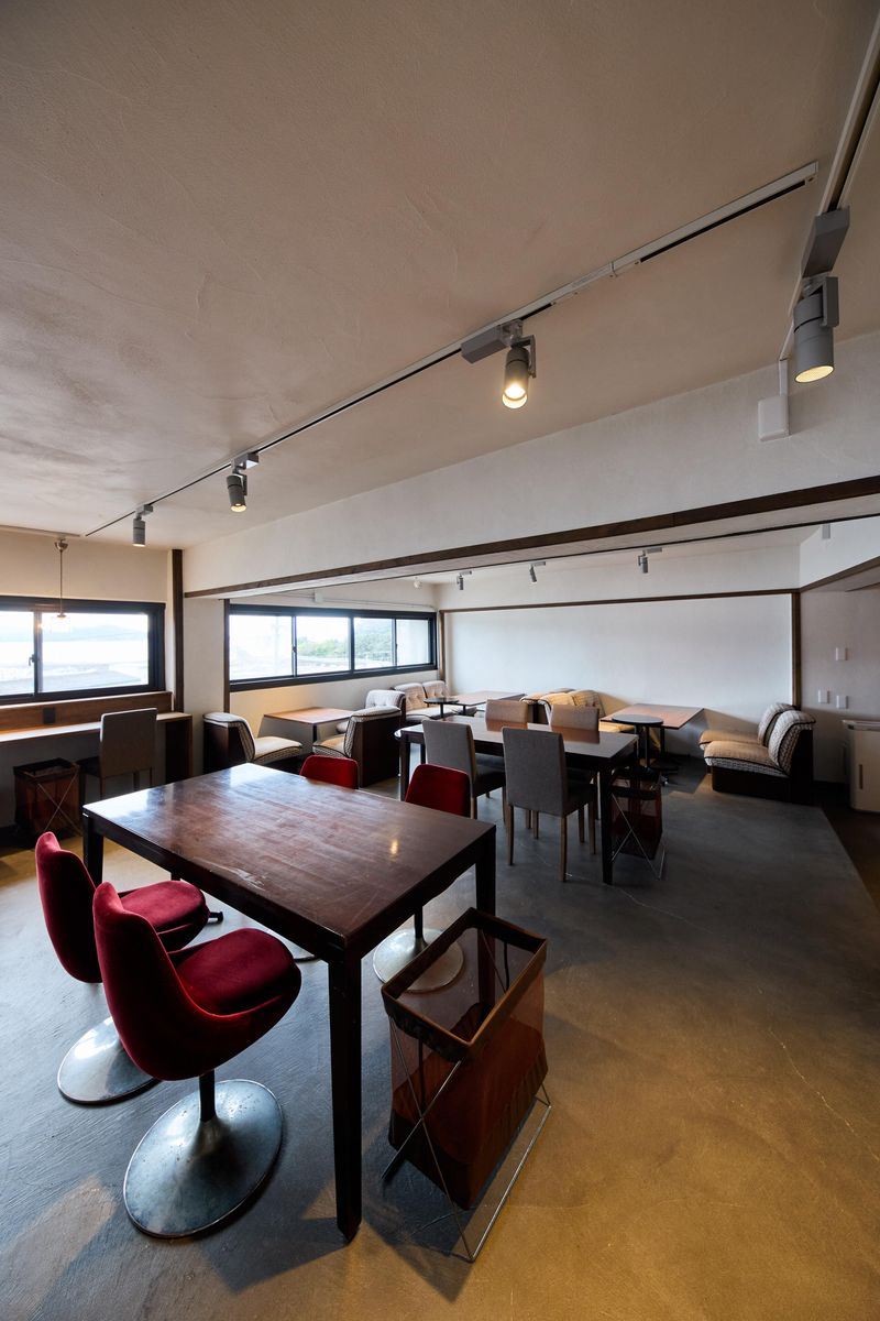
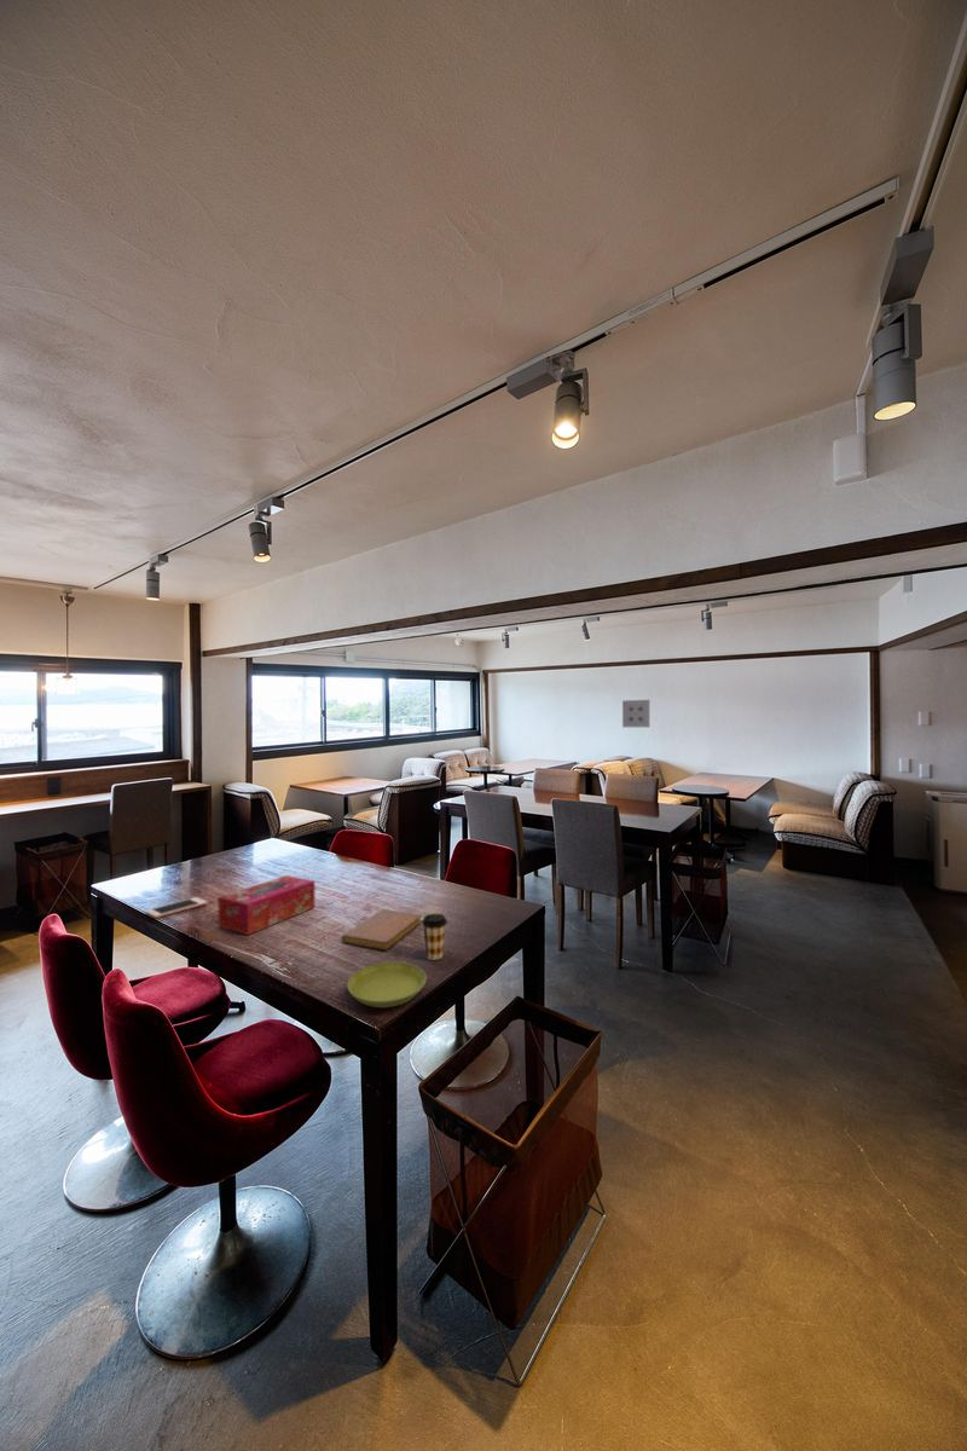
+ notebook (383, 927)
+ cell phone (176, 907)
+ coffee cup (434, 936)
+ wall art (636, 713)
+ tissue box (268, 902)
+ saucer (387, 985)
